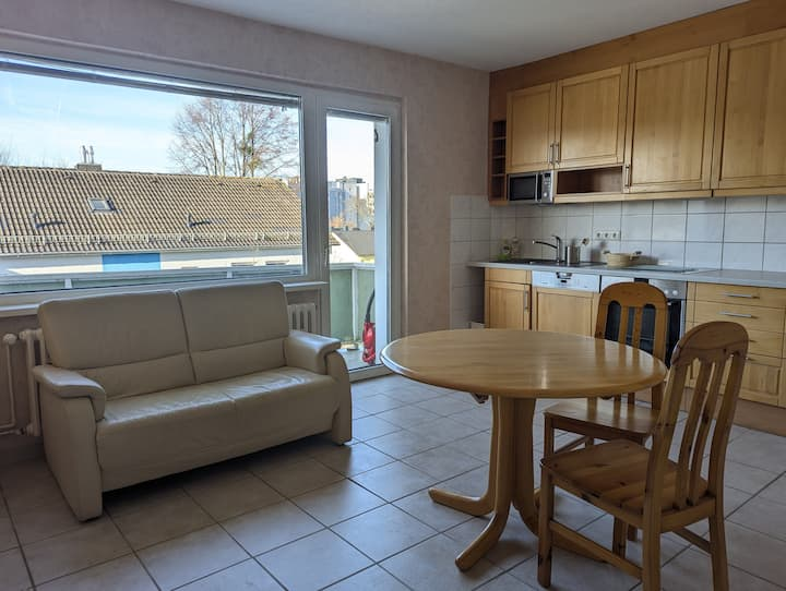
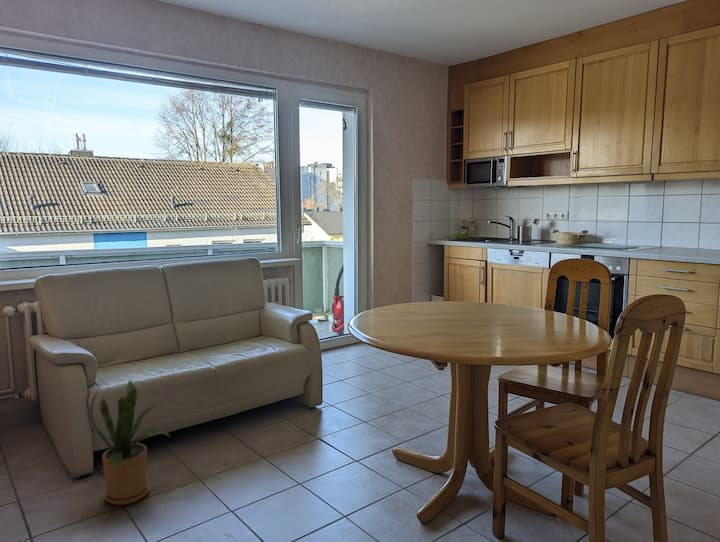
+ house plant (131, 438)
